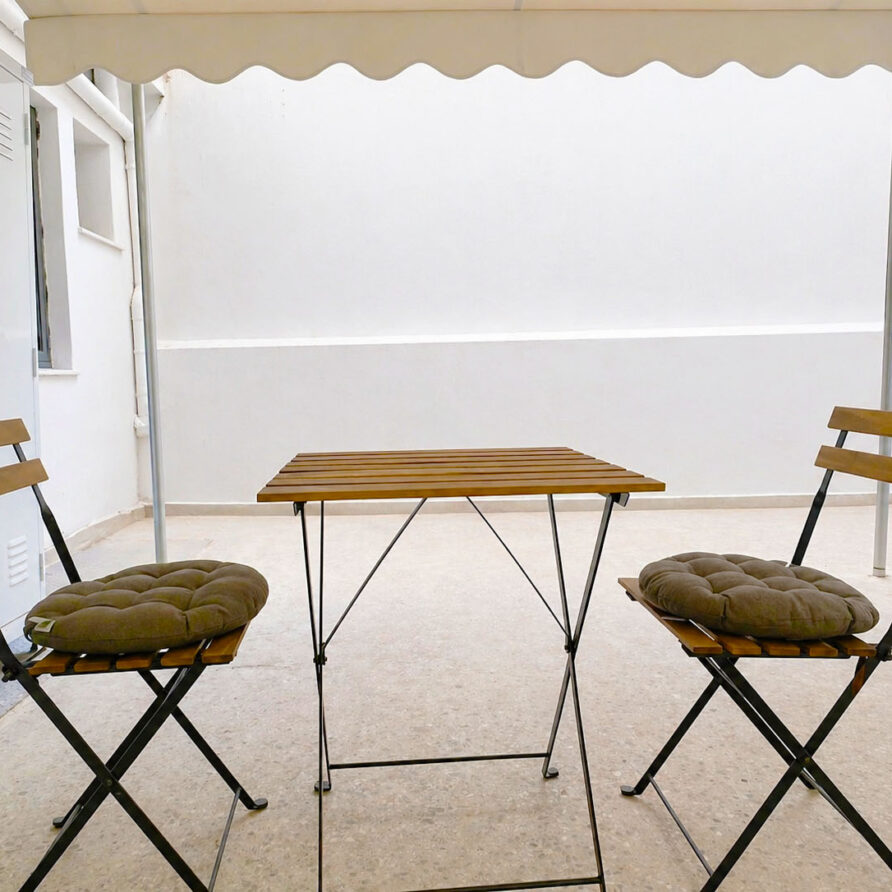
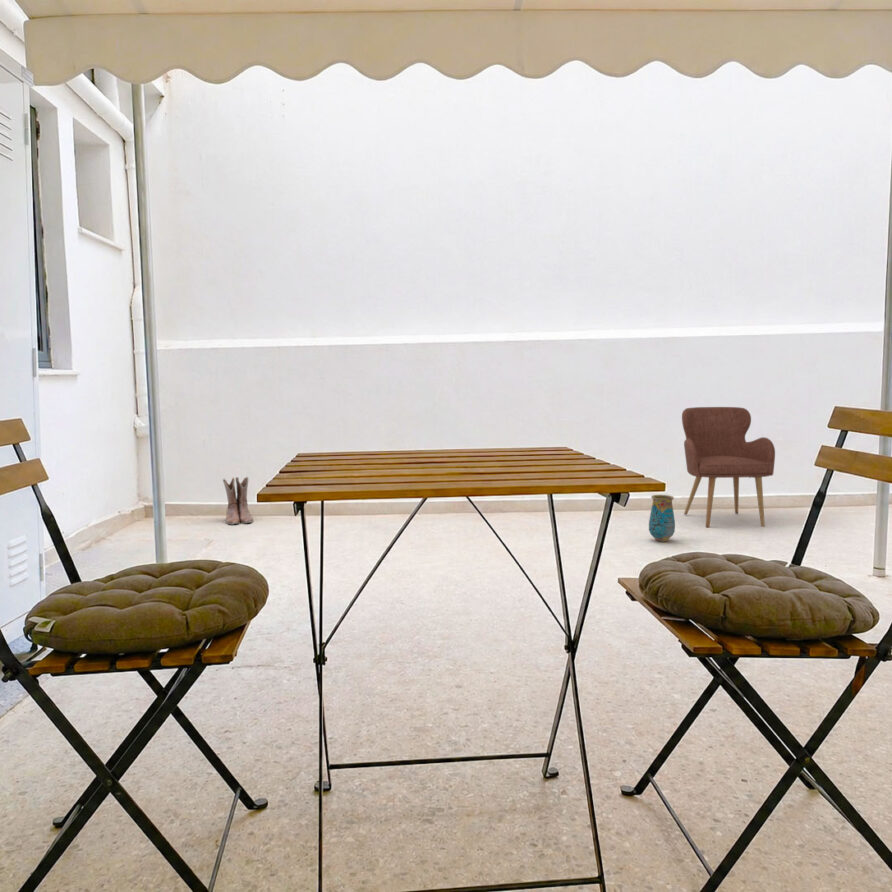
+ boots (238, 499)
+ armchair (722, 464)
+ vase (662, 518)
